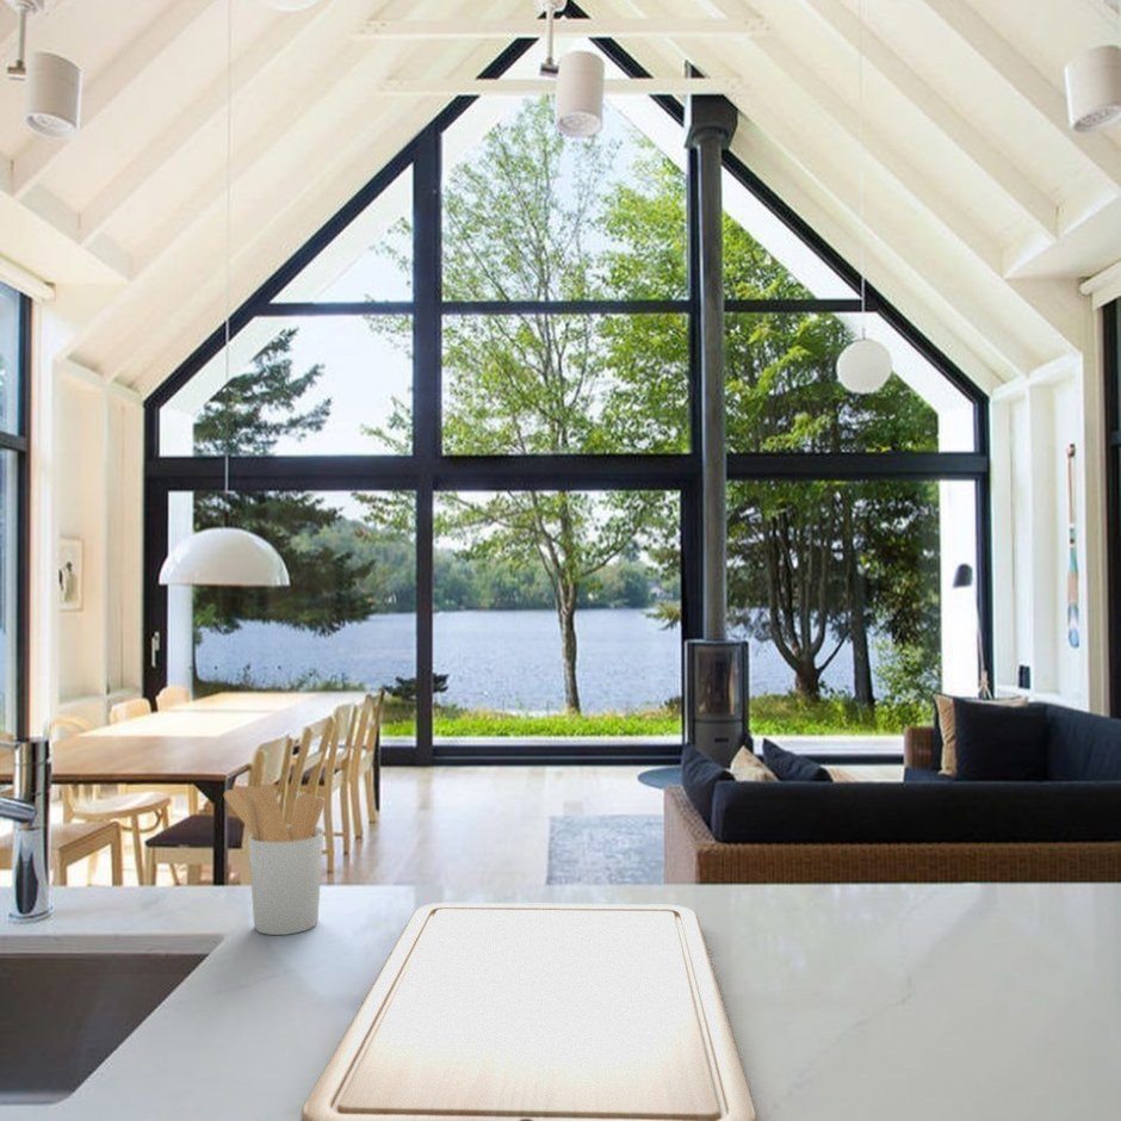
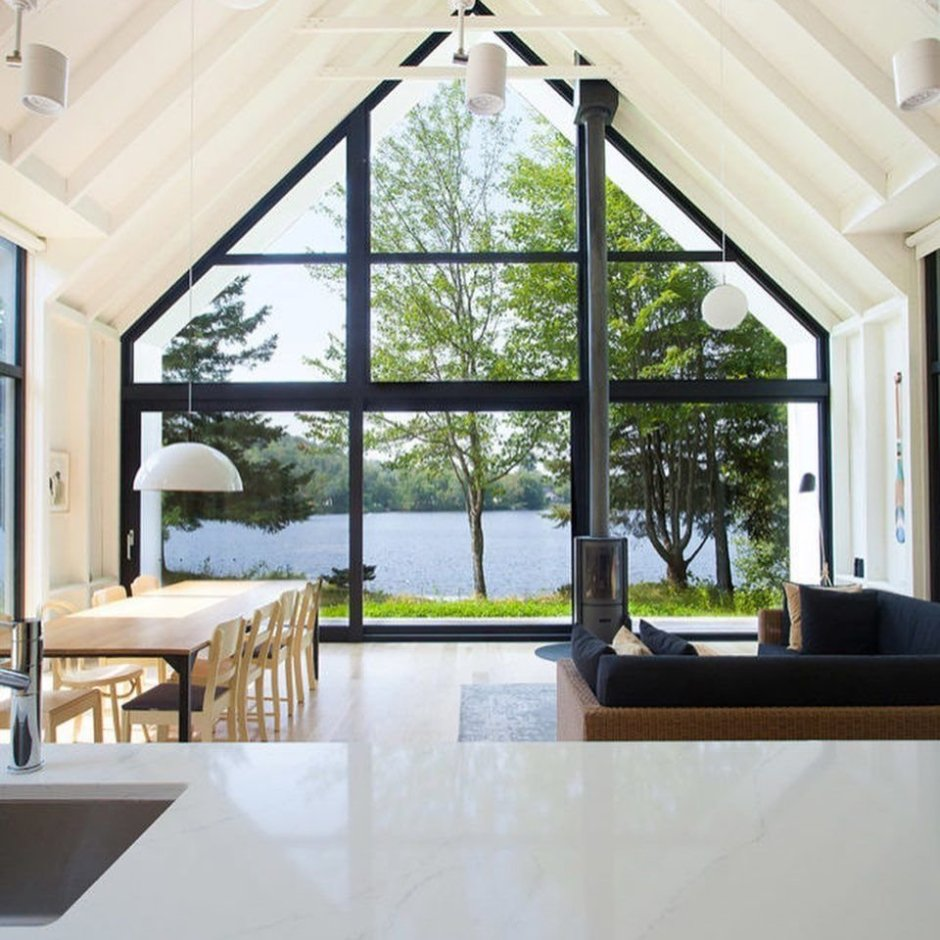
- chopping board (544, 993)
- utensil holder (273, 853)
